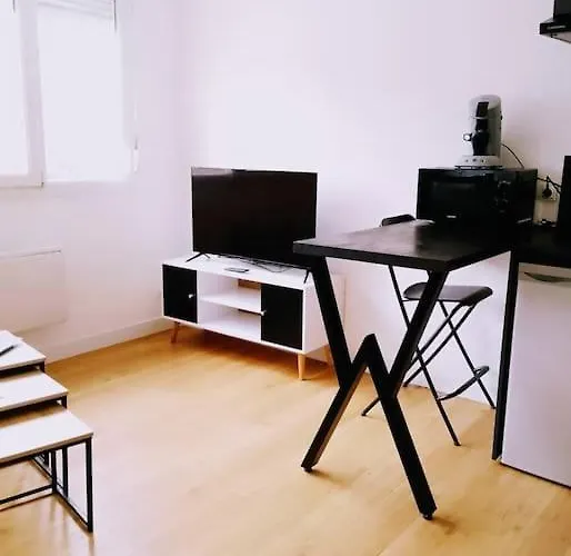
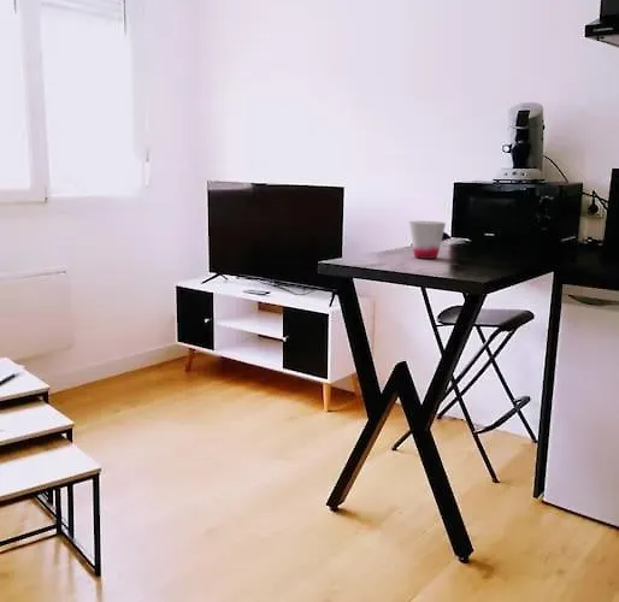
+ cup (426, 240)
